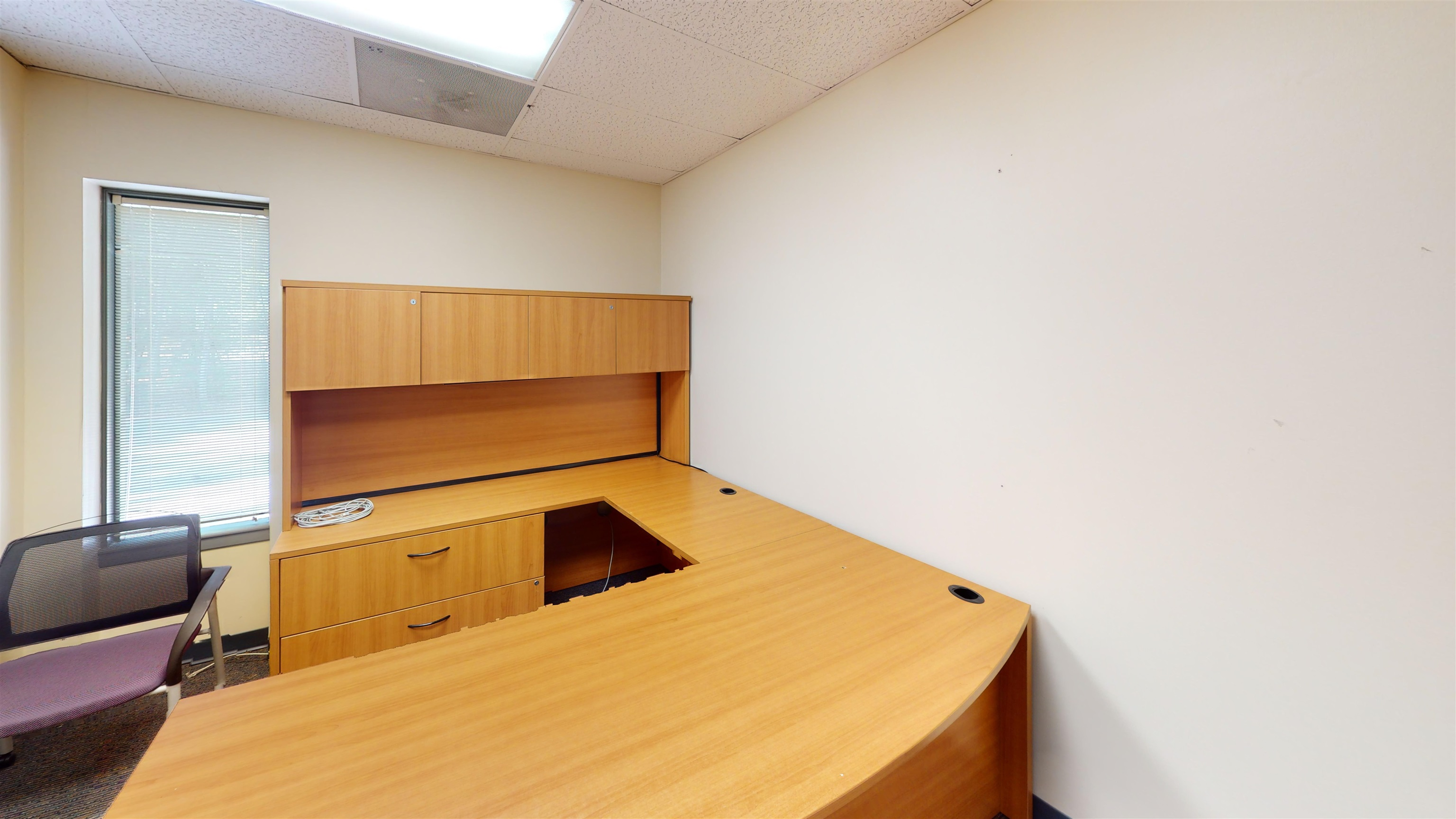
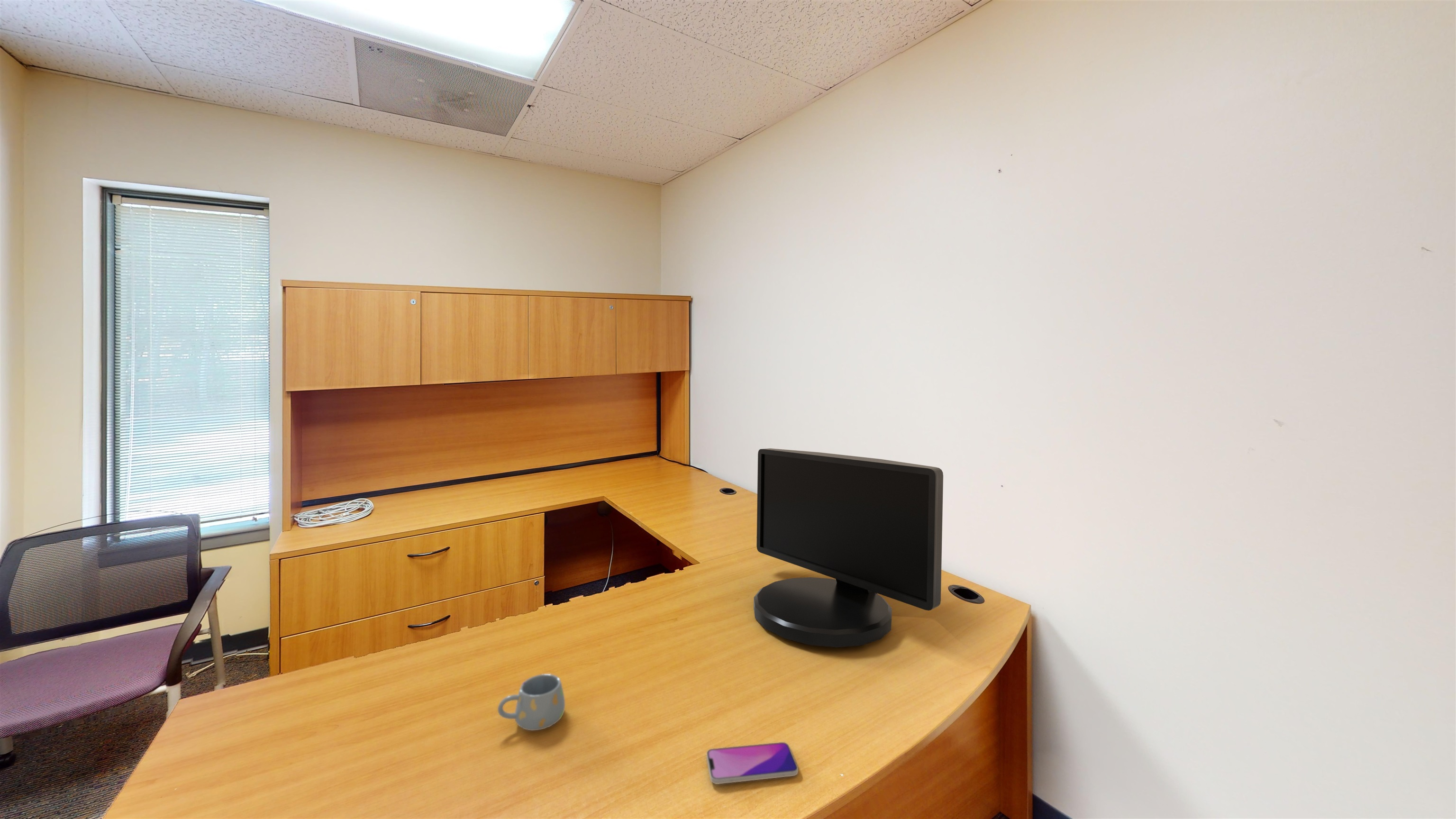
+ monitor (824, 536)
+ smartphone (751, 762)
+ mug (532, 704)
